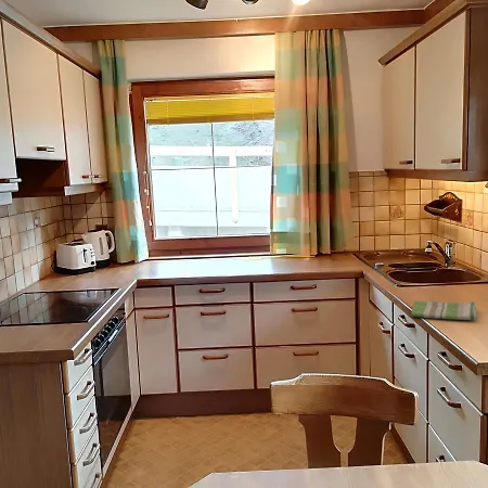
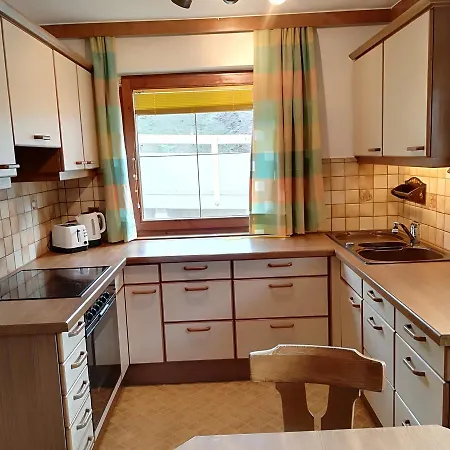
- dish towel (444, 309)
